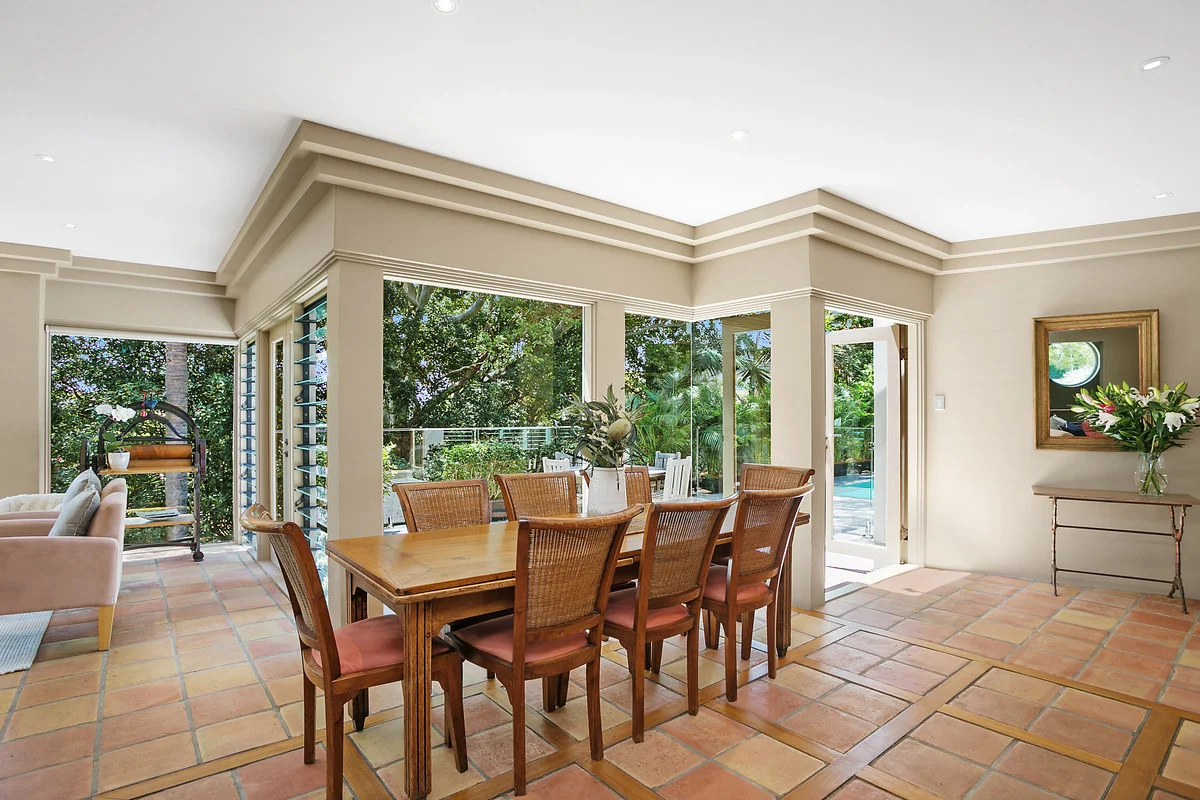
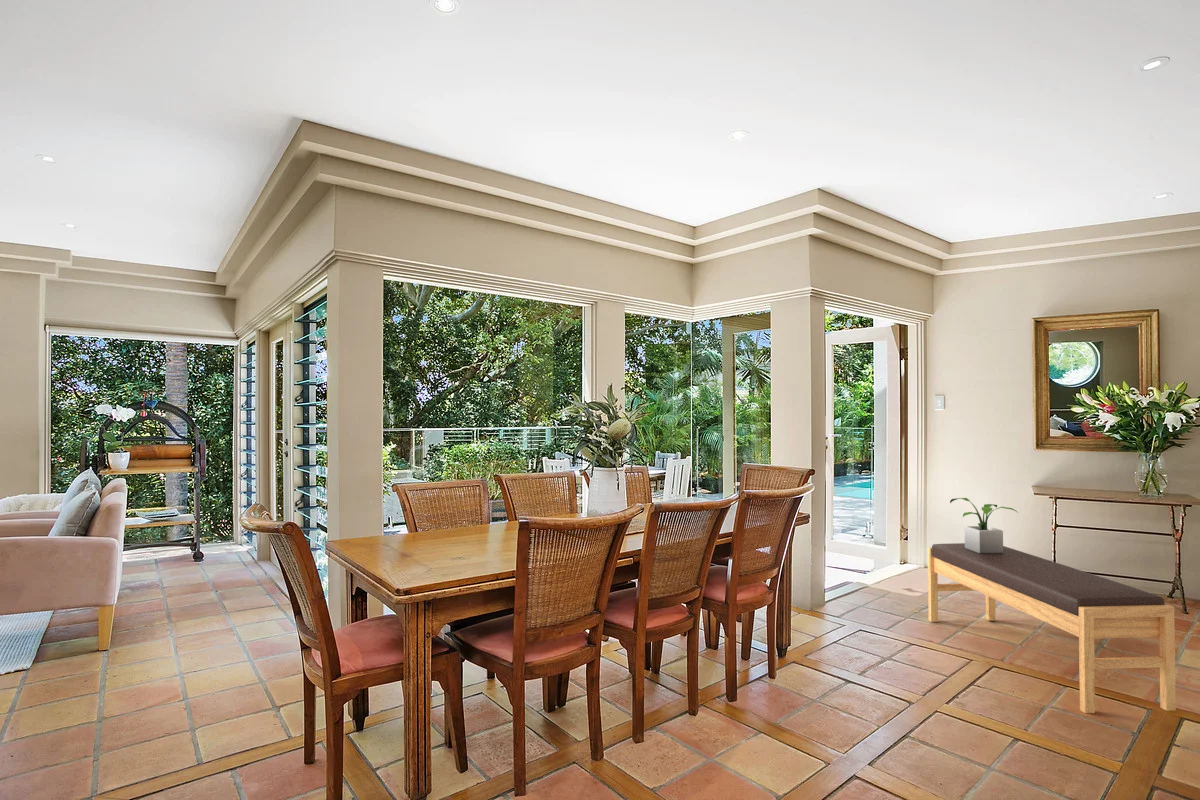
+ potted plant (981, 524)
+ bench (1029, 611)
